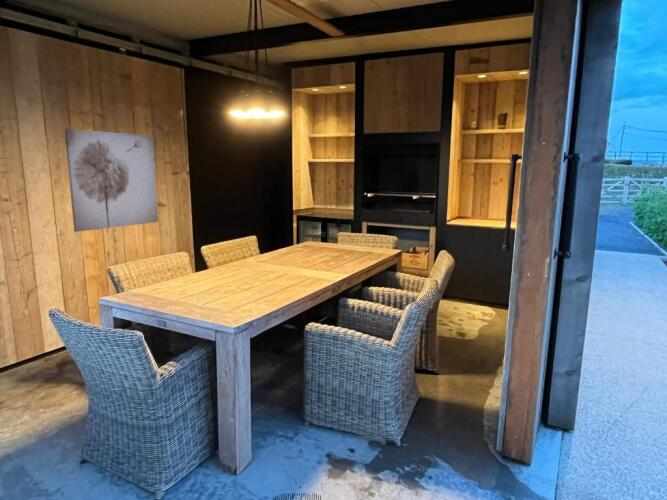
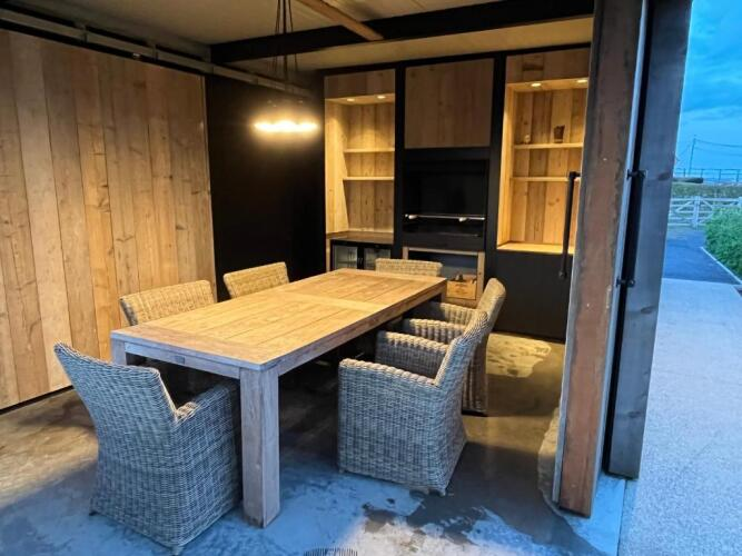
- wall art (116, 180)
